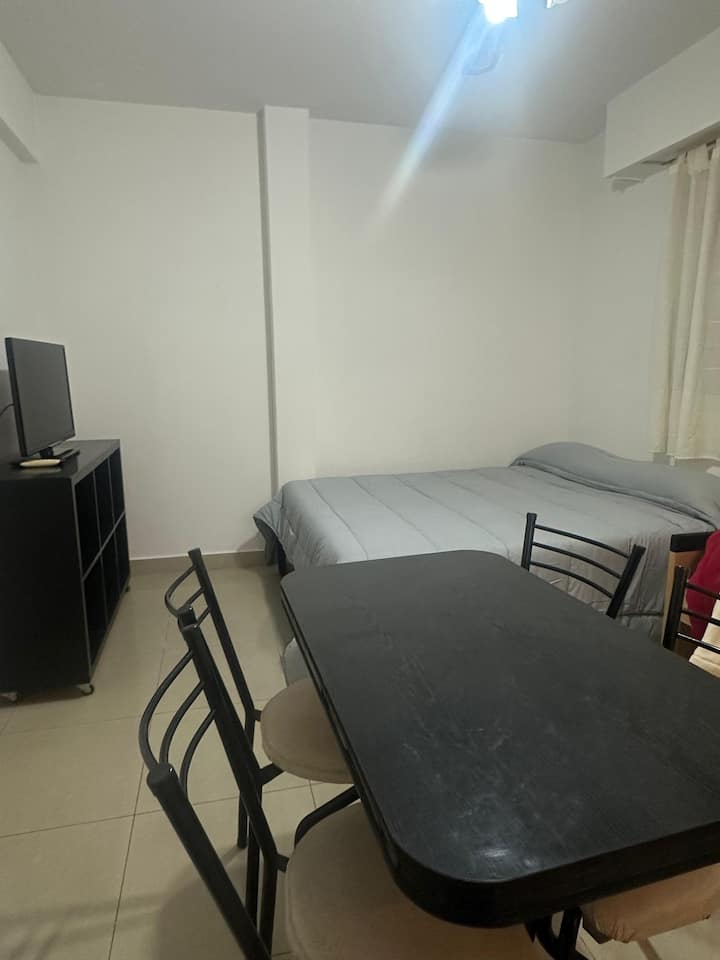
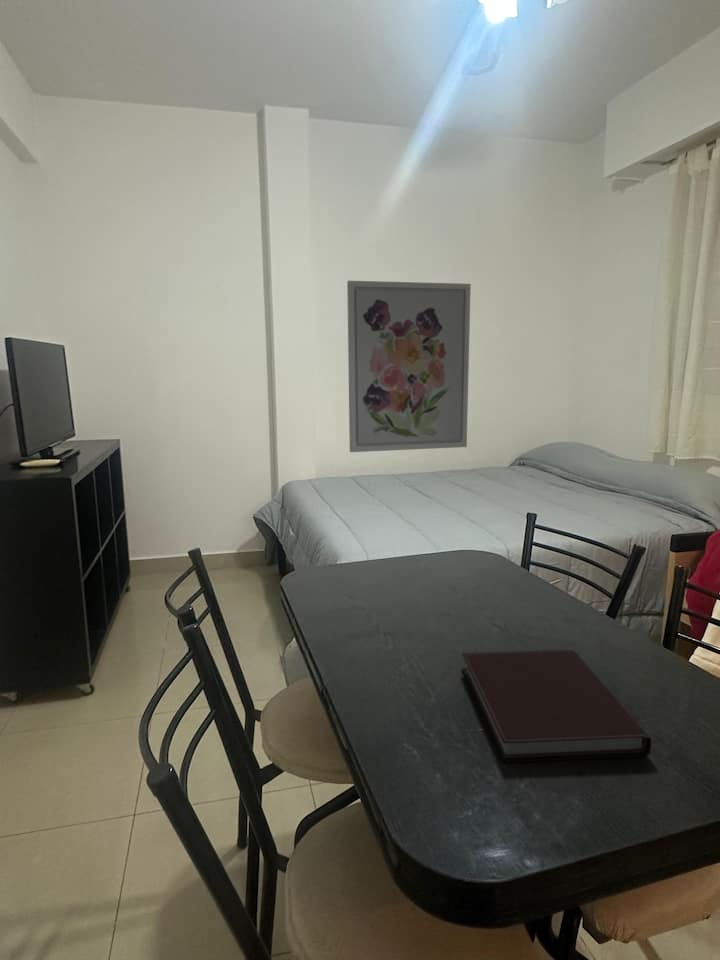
+ notebook (544, 698)
+ wall art (409, 368)
